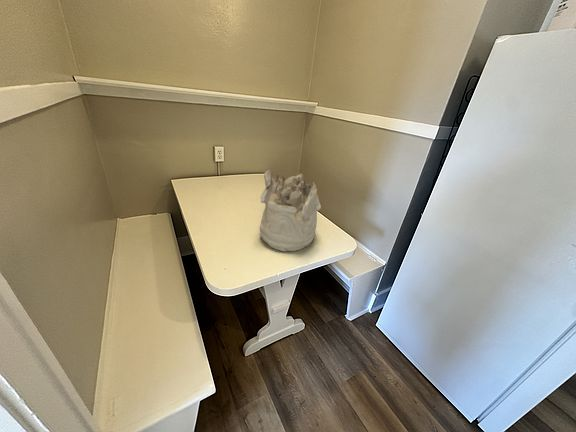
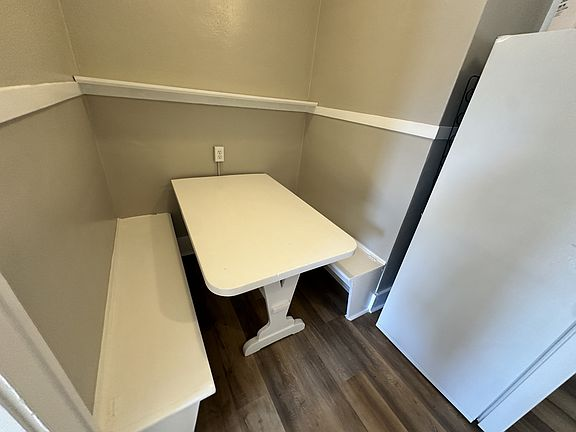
- mineral sample (290, 207)
